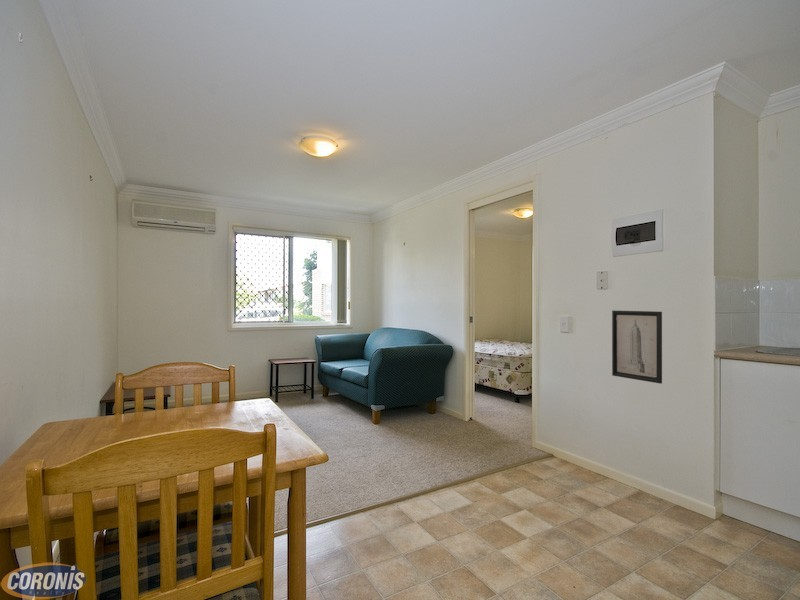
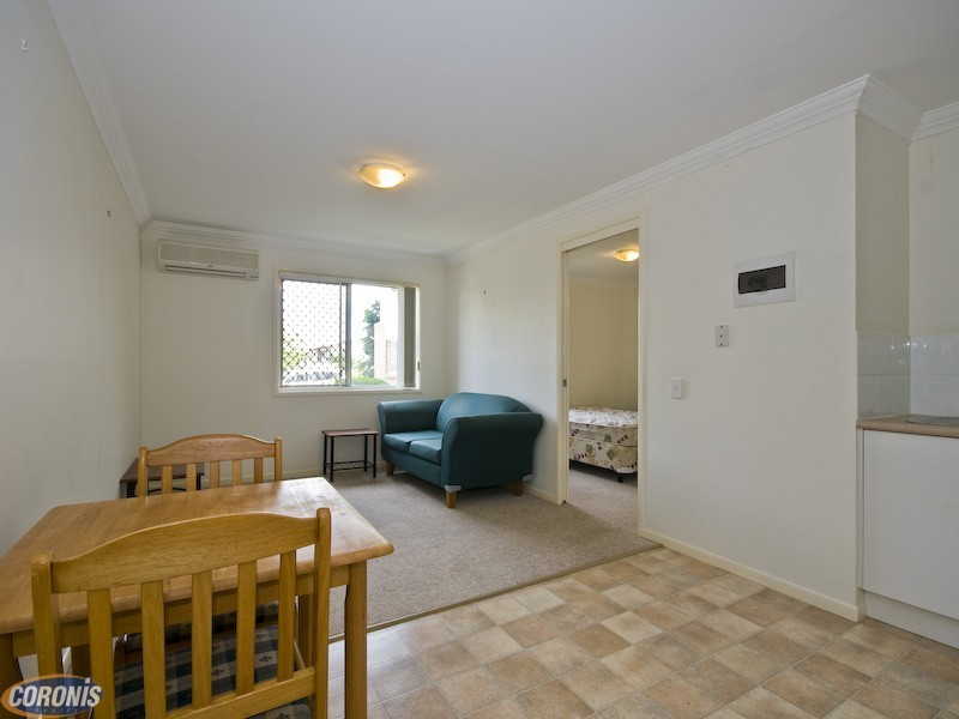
- wall art (635, 345)
